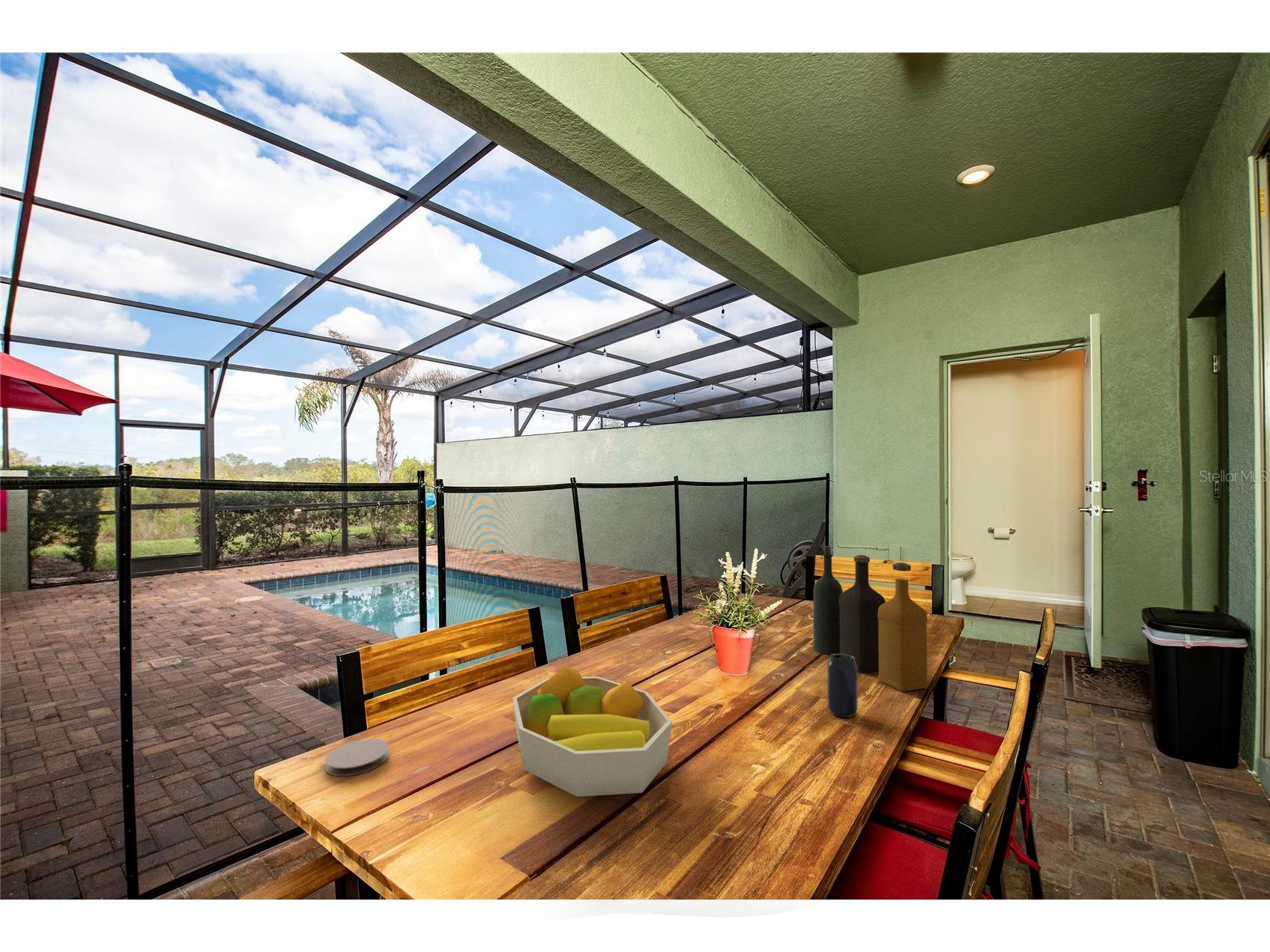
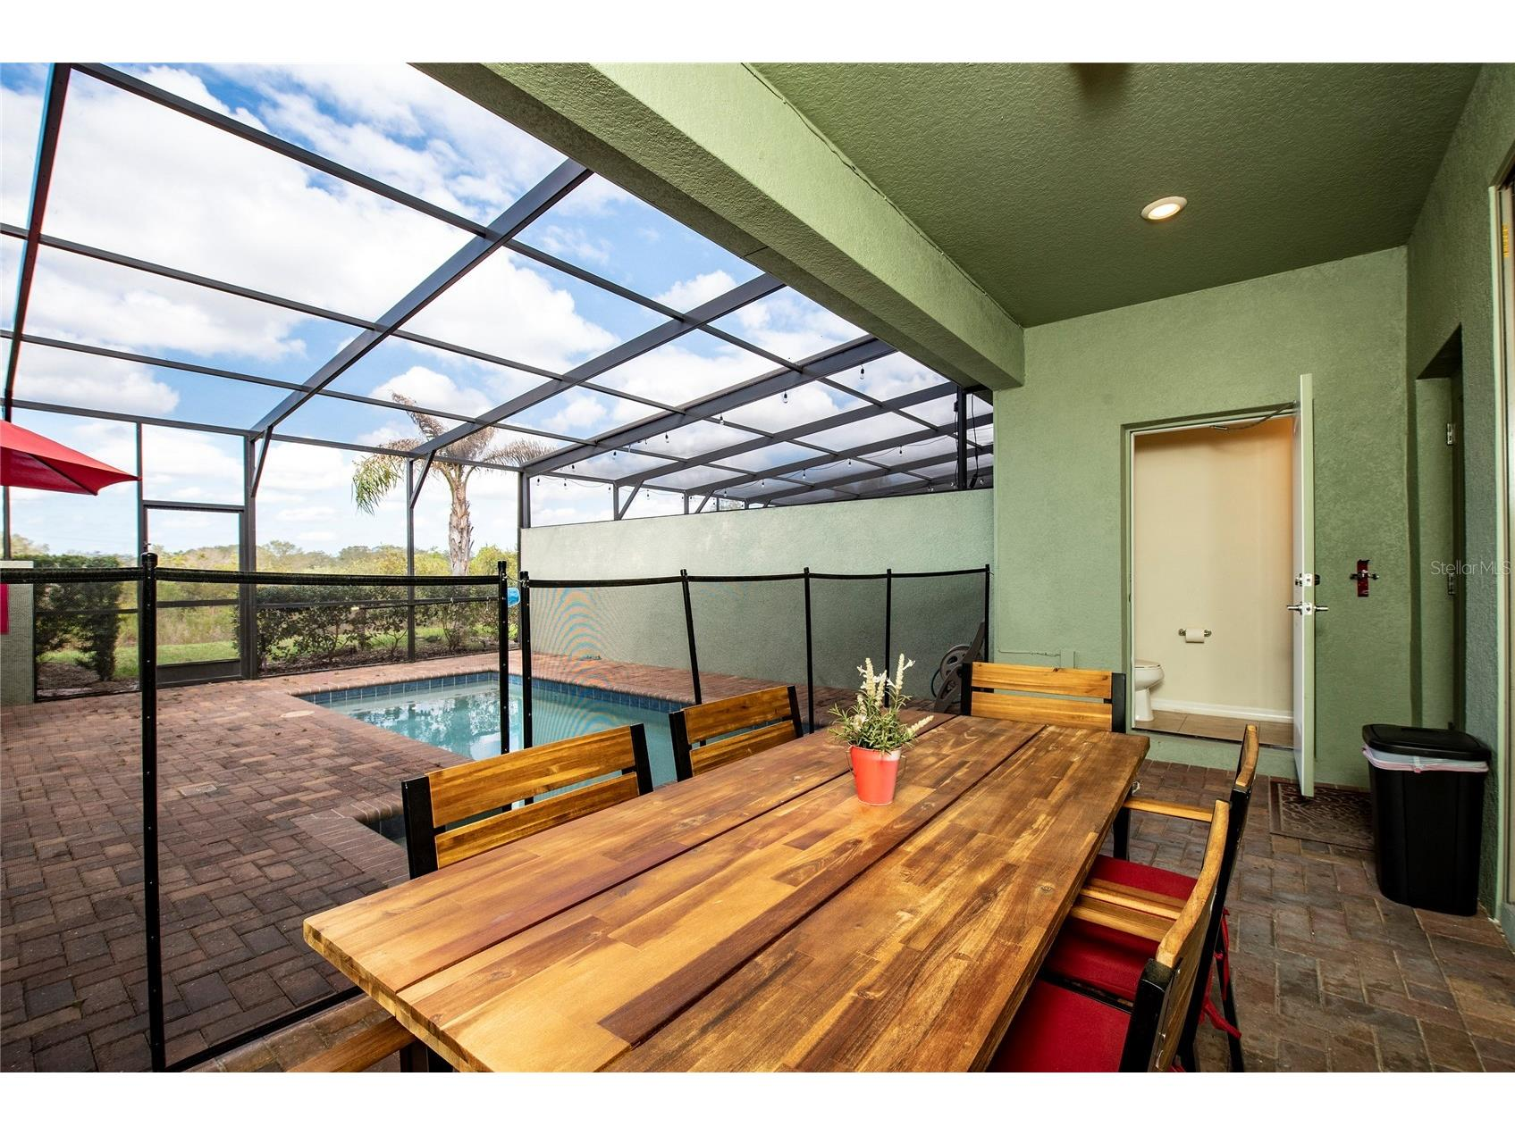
- bottle (864, 611)
- beverage can (842, 685)
- coaster (357, 756)
- fruit bowl (588, 723)
